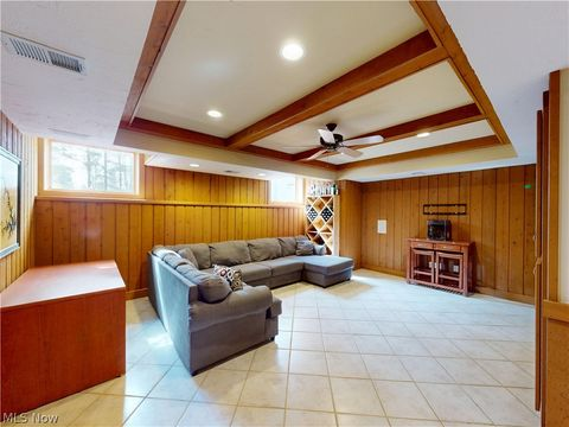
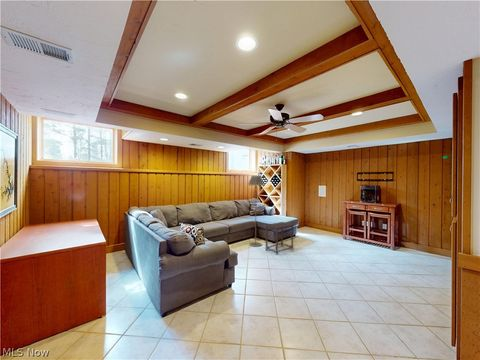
+ side table (281, 237)
+ floor lamp (255, 210)
